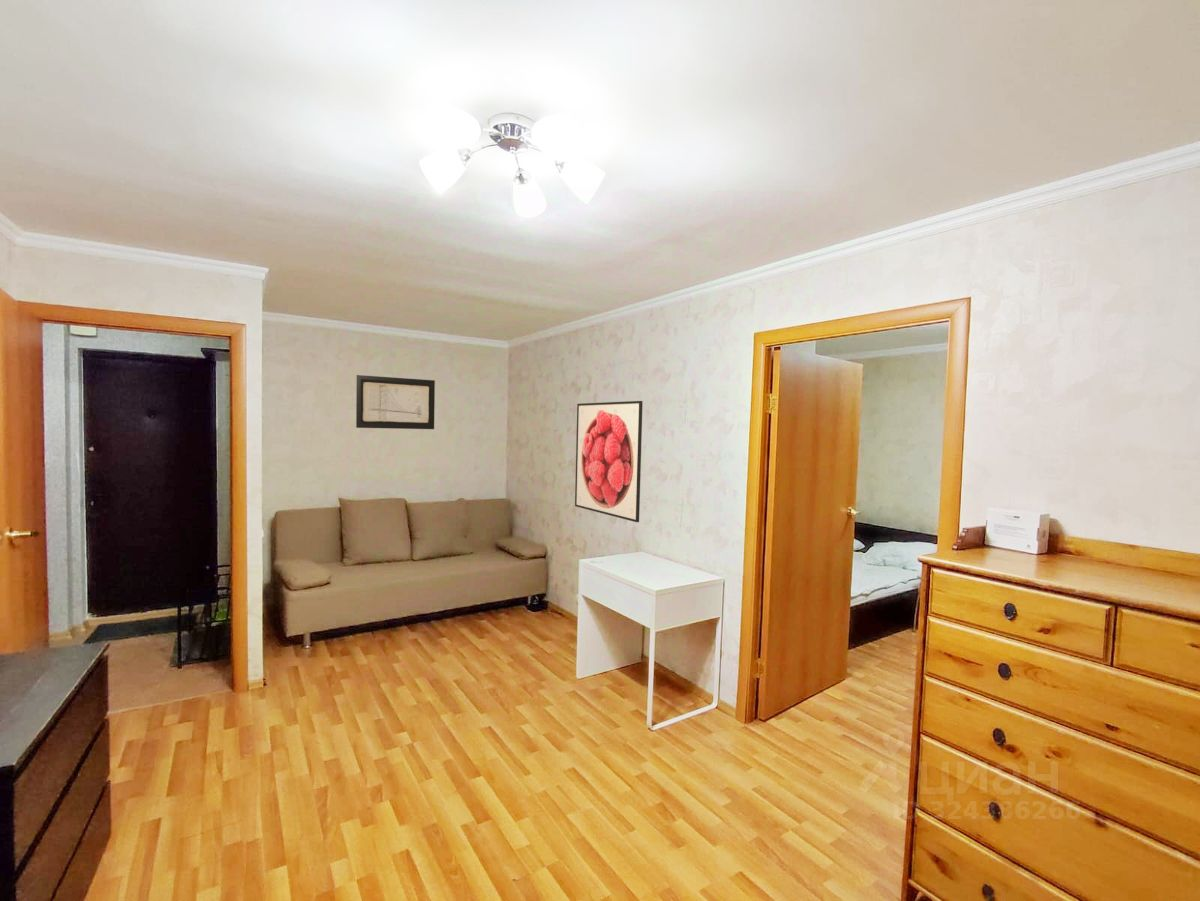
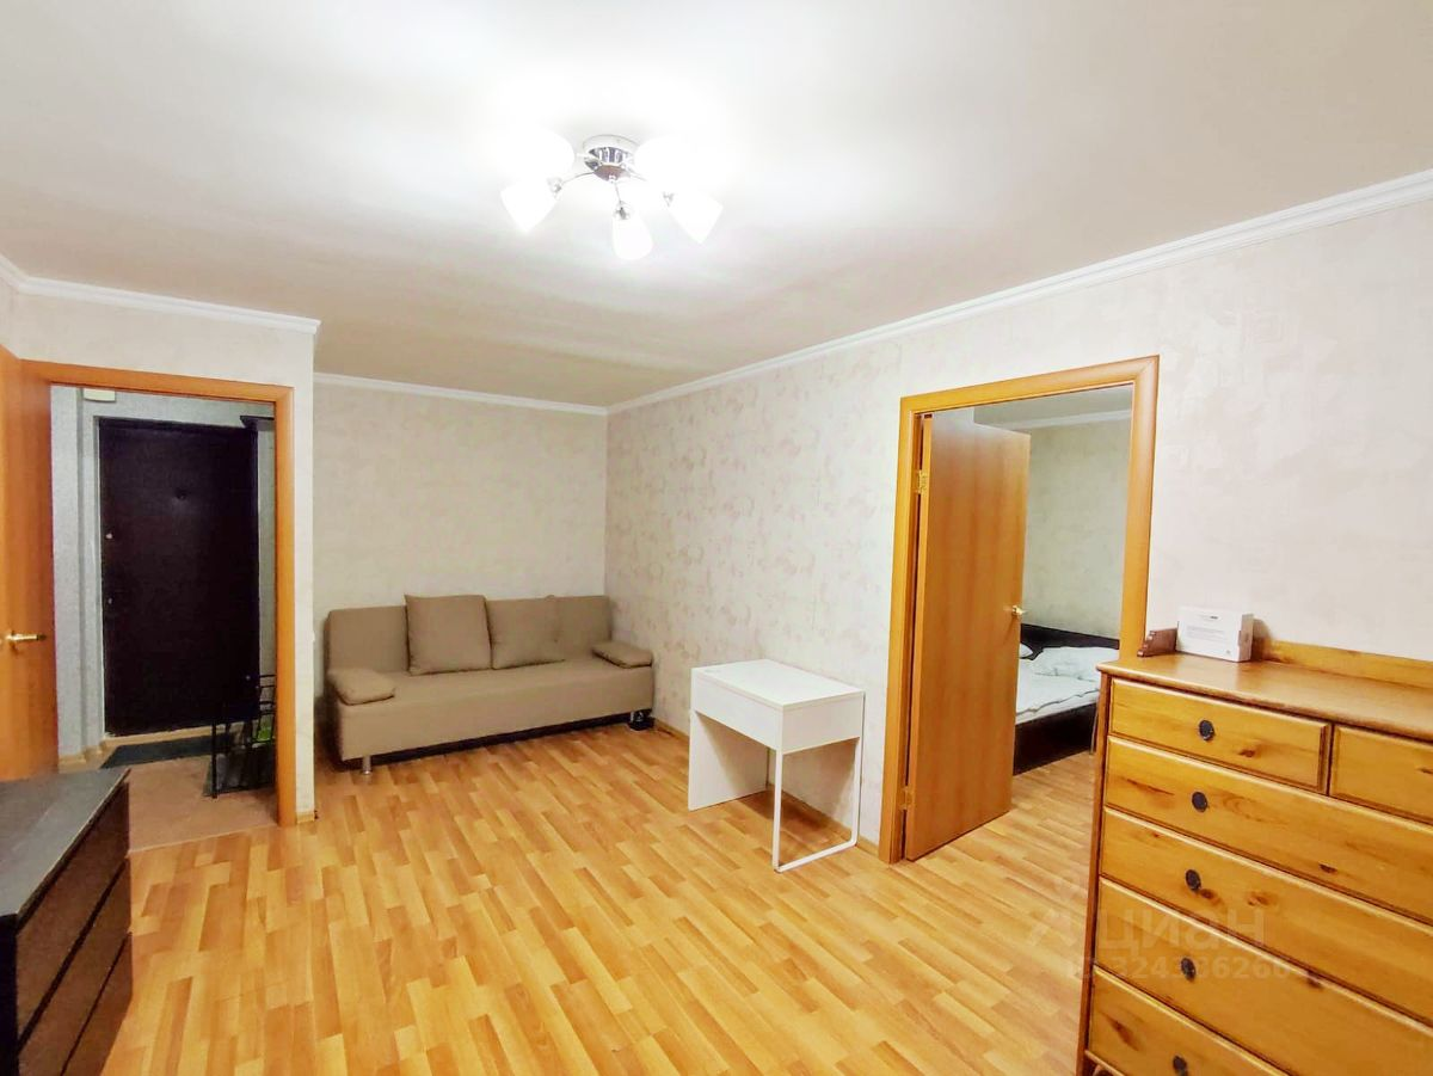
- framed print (605, 458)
- wall art (396, 403)
